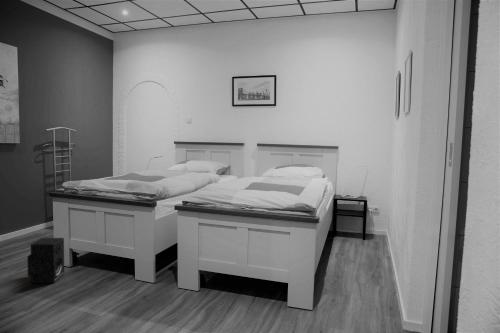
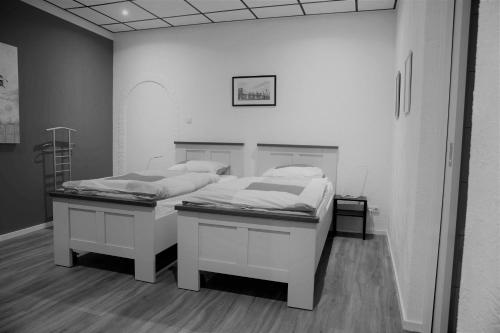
- stereo (47, 259)
